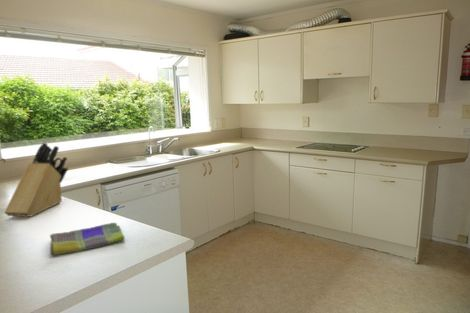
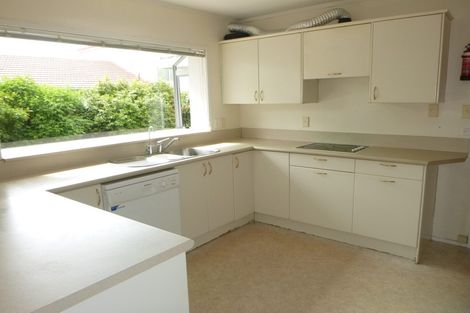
- knife block (38, 176)
- dish towel (87, 237)
